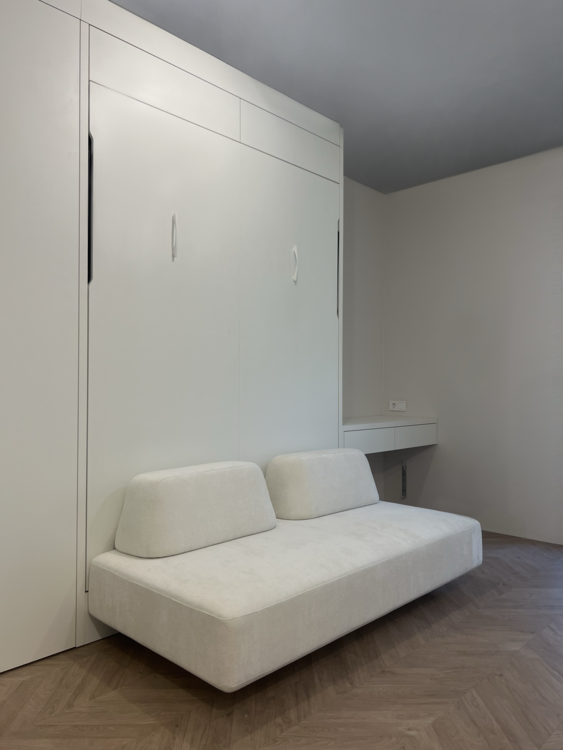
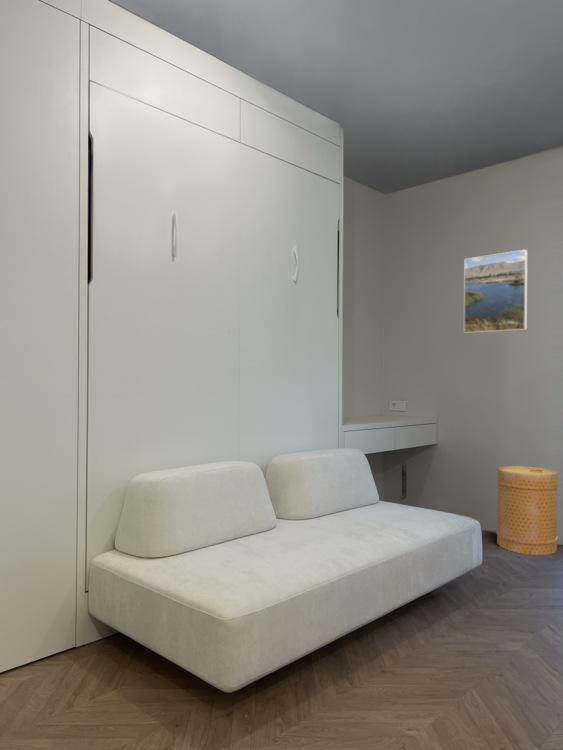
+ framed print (494, 292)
+ basket (526, 508)
